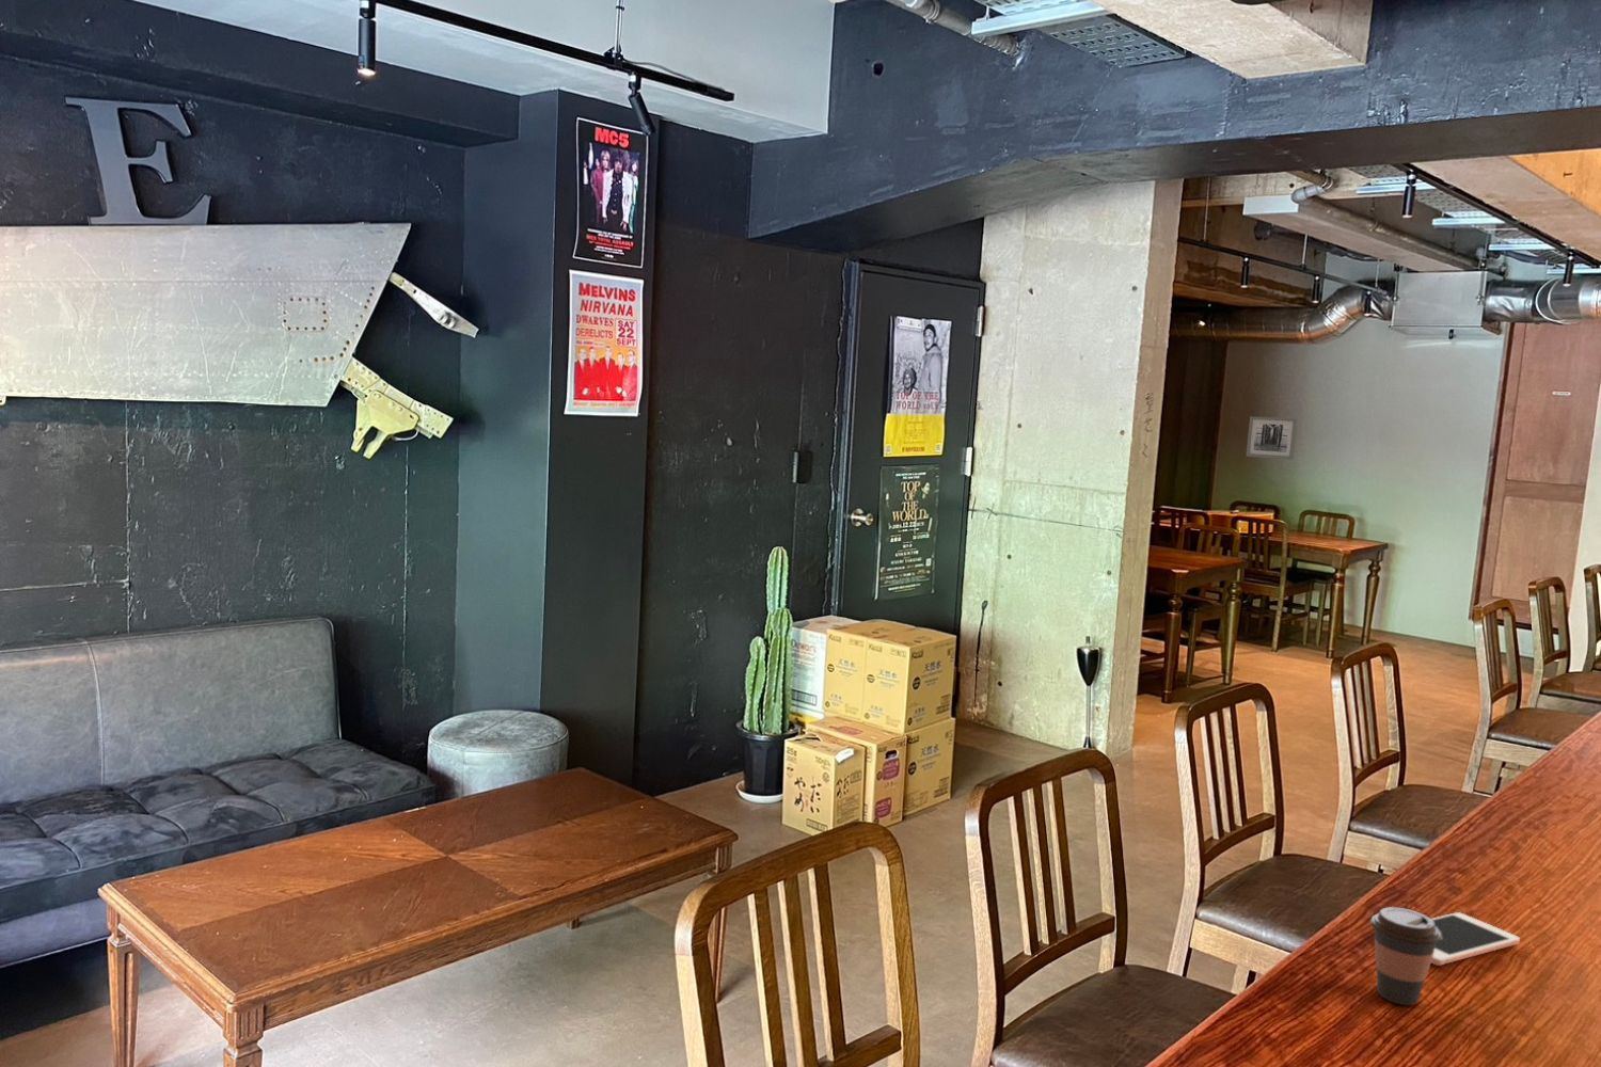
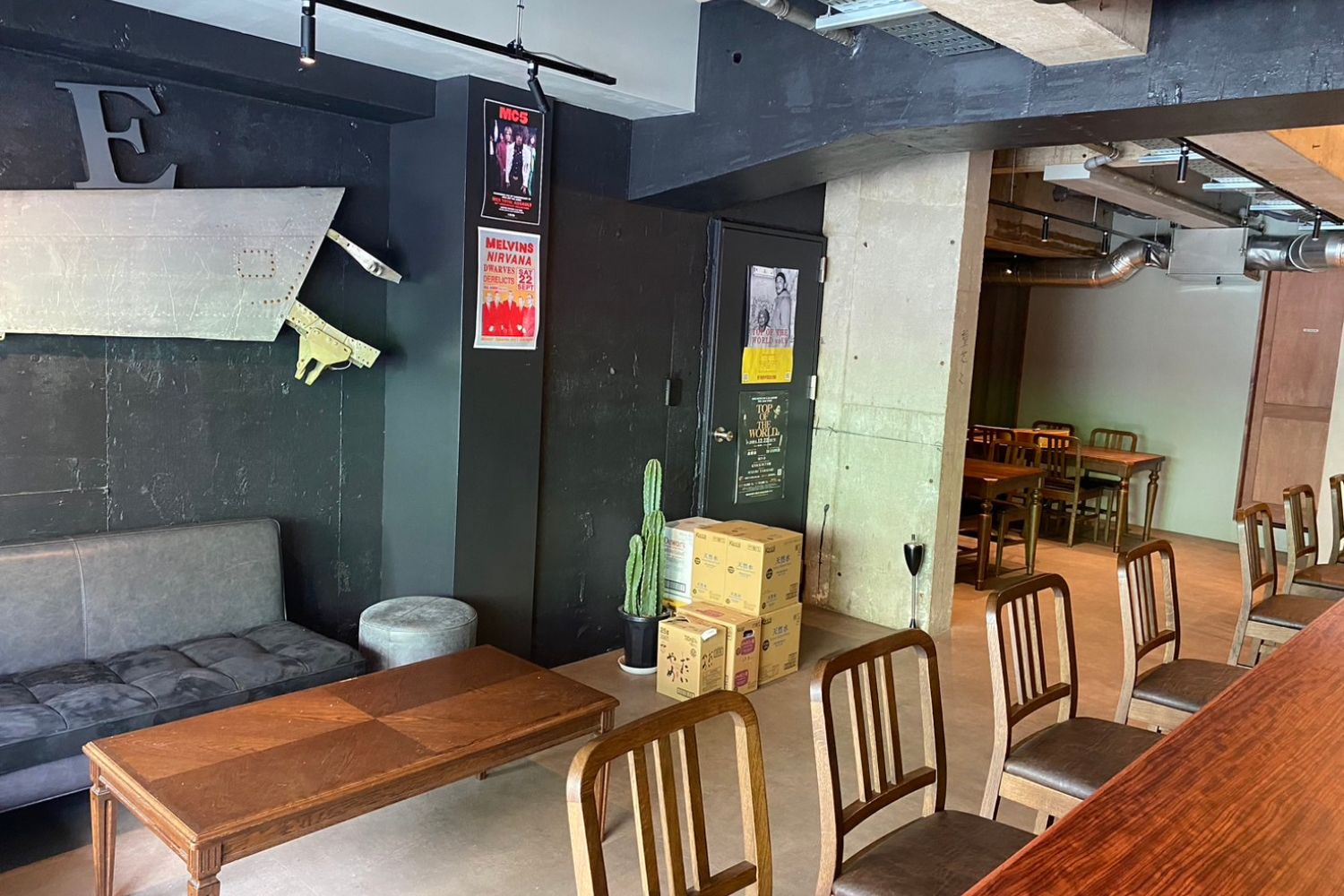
- coffee cup (1401, 957)
- cell phone (1449, 938)
- wall art (1271, 437)
